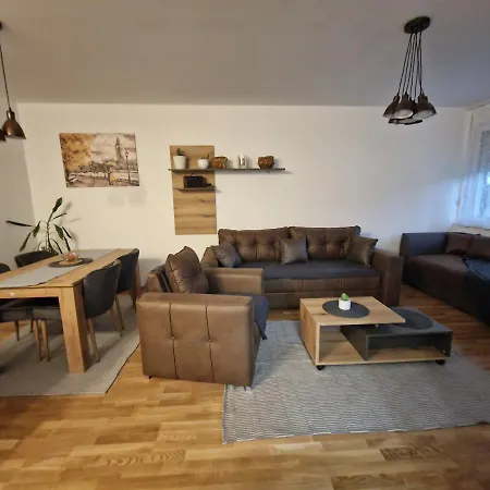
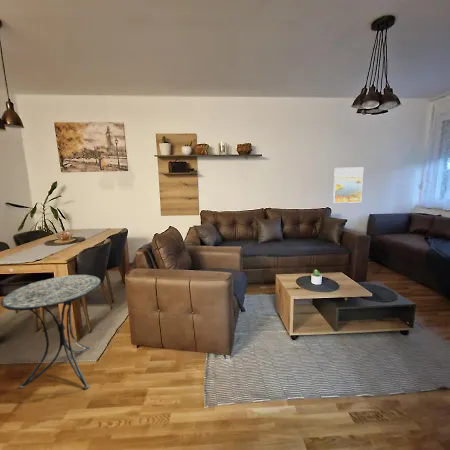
+ side table (61, 330)
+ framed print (348, 185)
